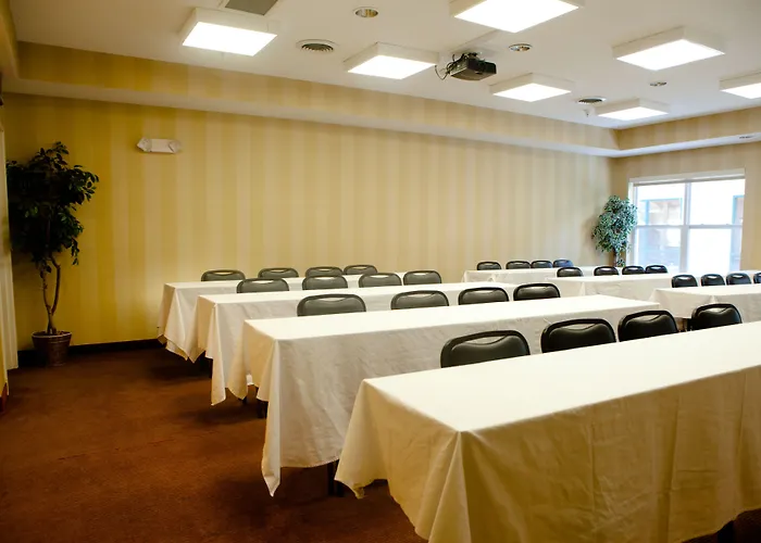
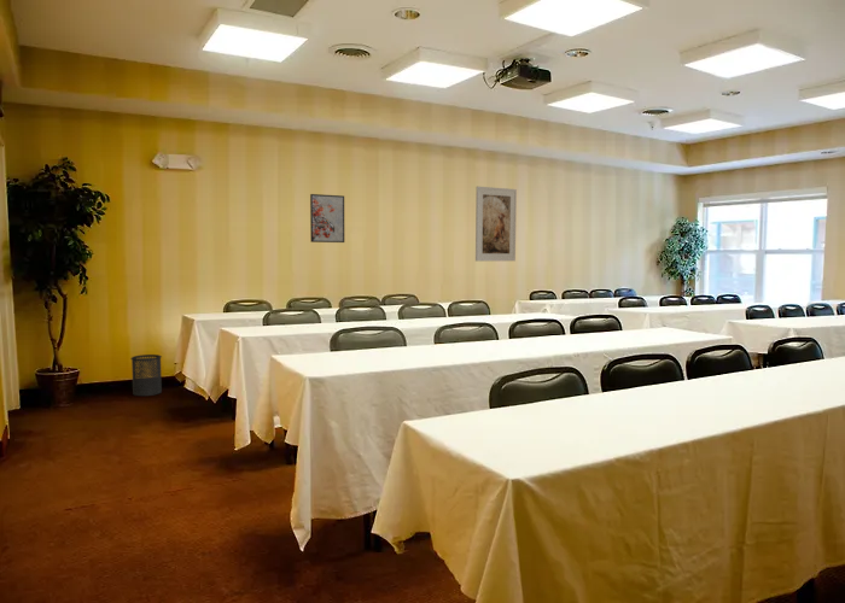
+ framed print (327, 218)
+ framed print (496, 224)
+ trash can (146, 374)
